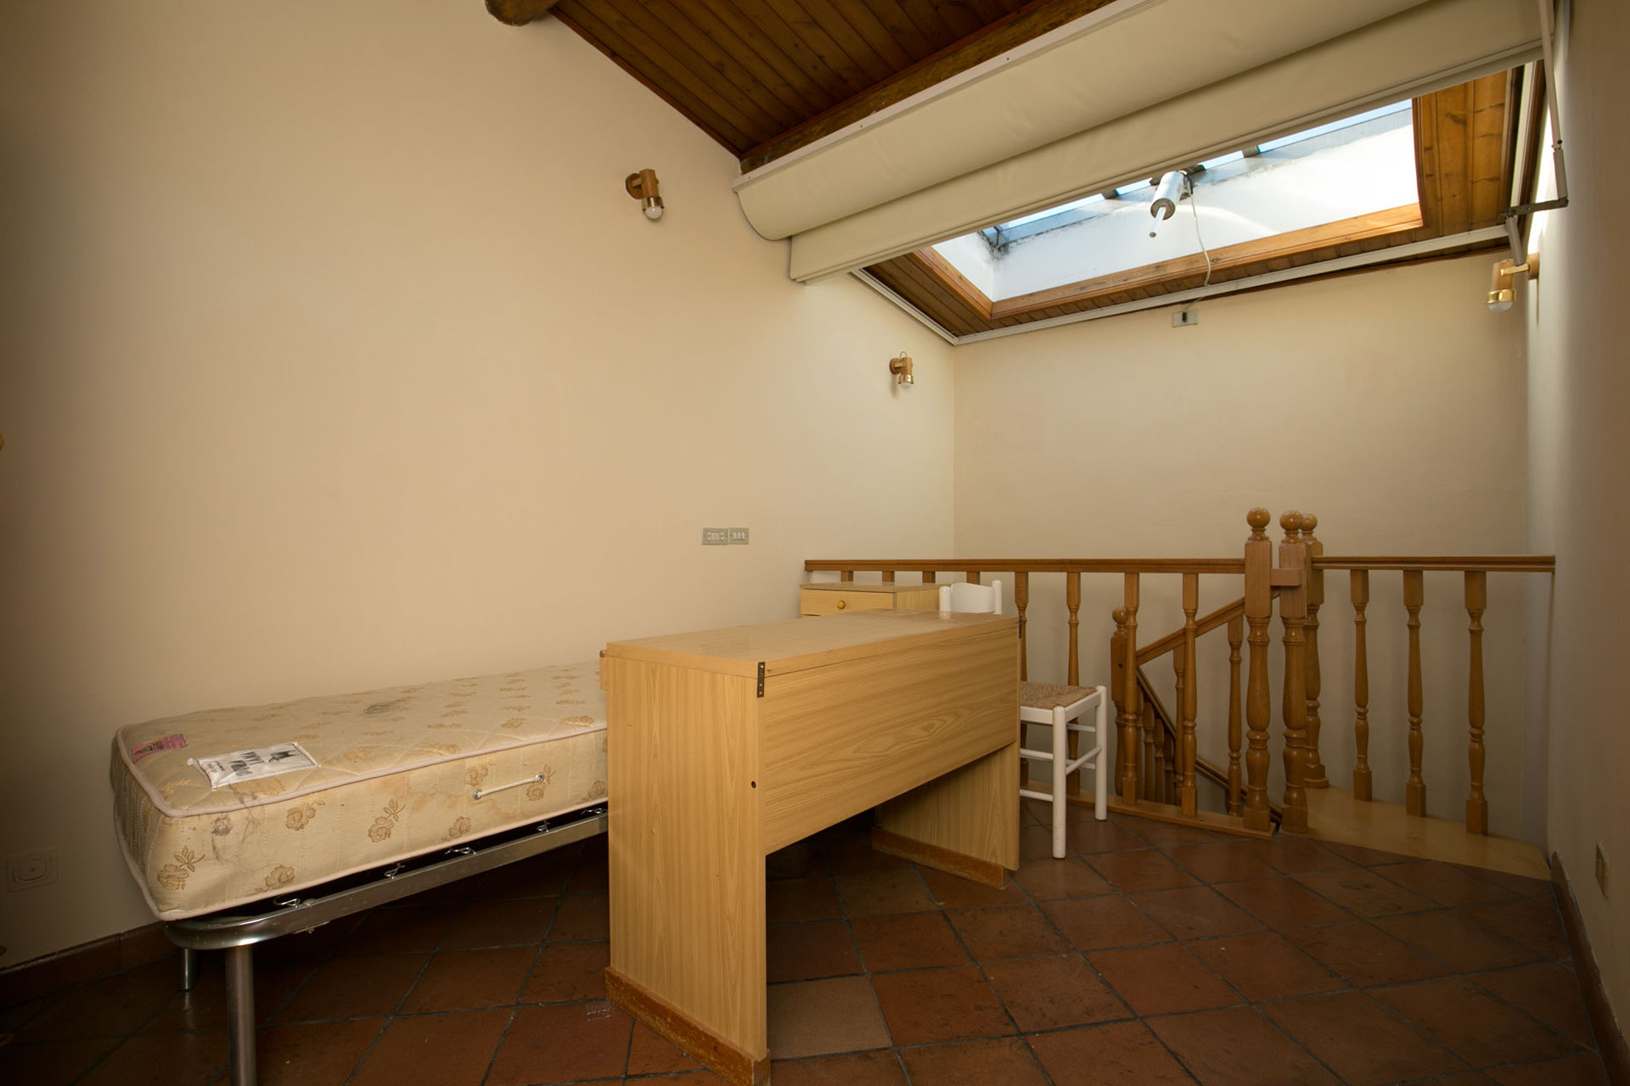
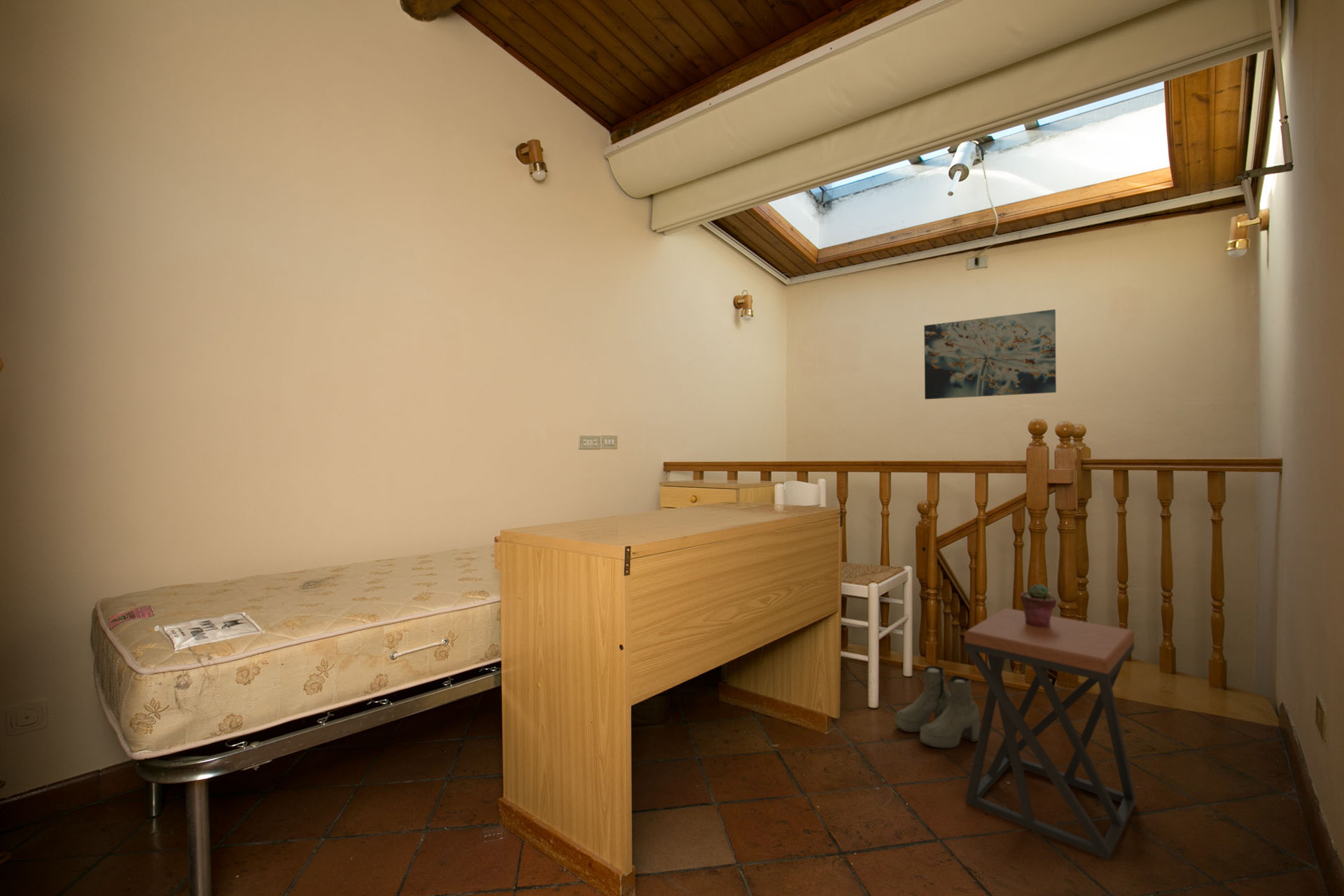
+ potted succulent (1037, 603)
+ boots (937, 704)
+ stool (1049, 717)
+ wall art (986, 357)
